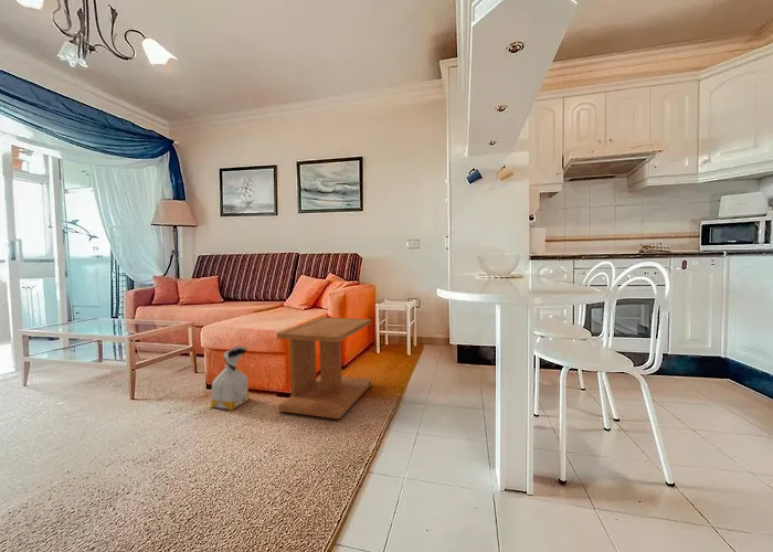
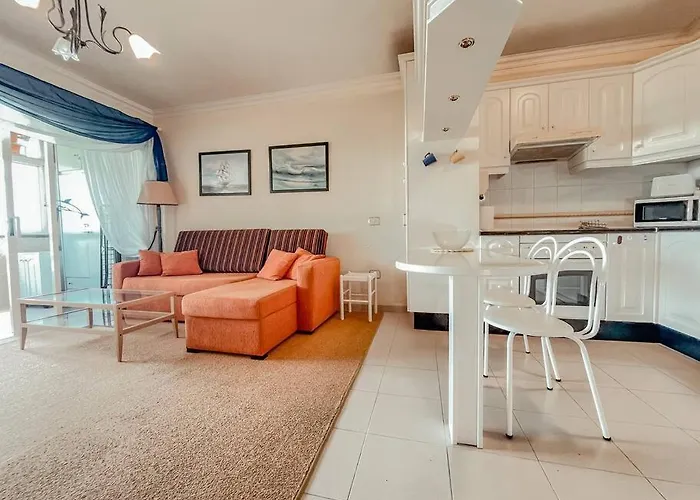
- side table (328, 361)
- bag (231, 374)
